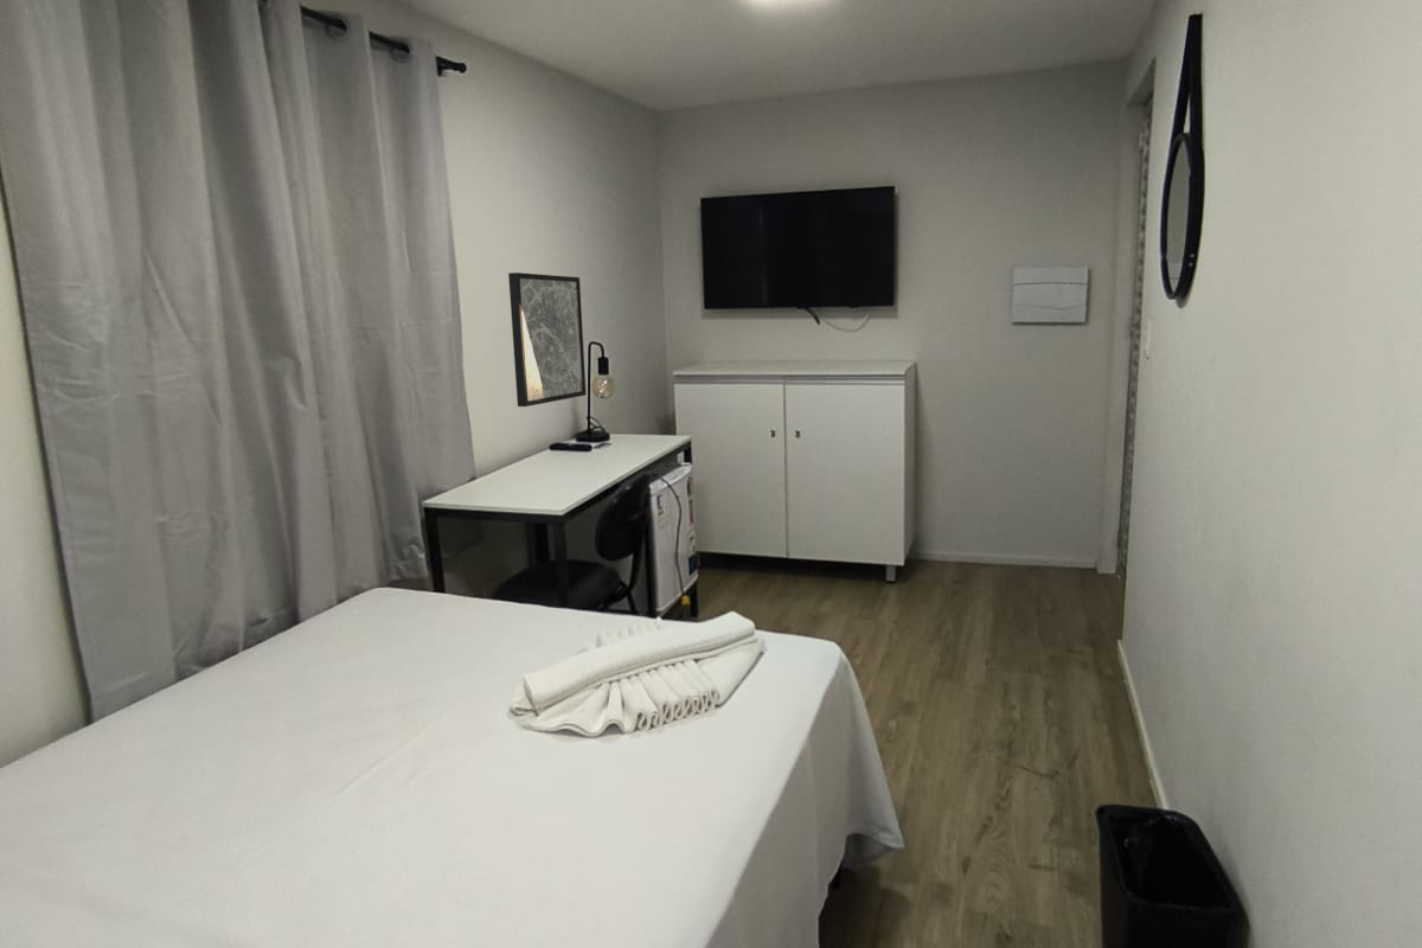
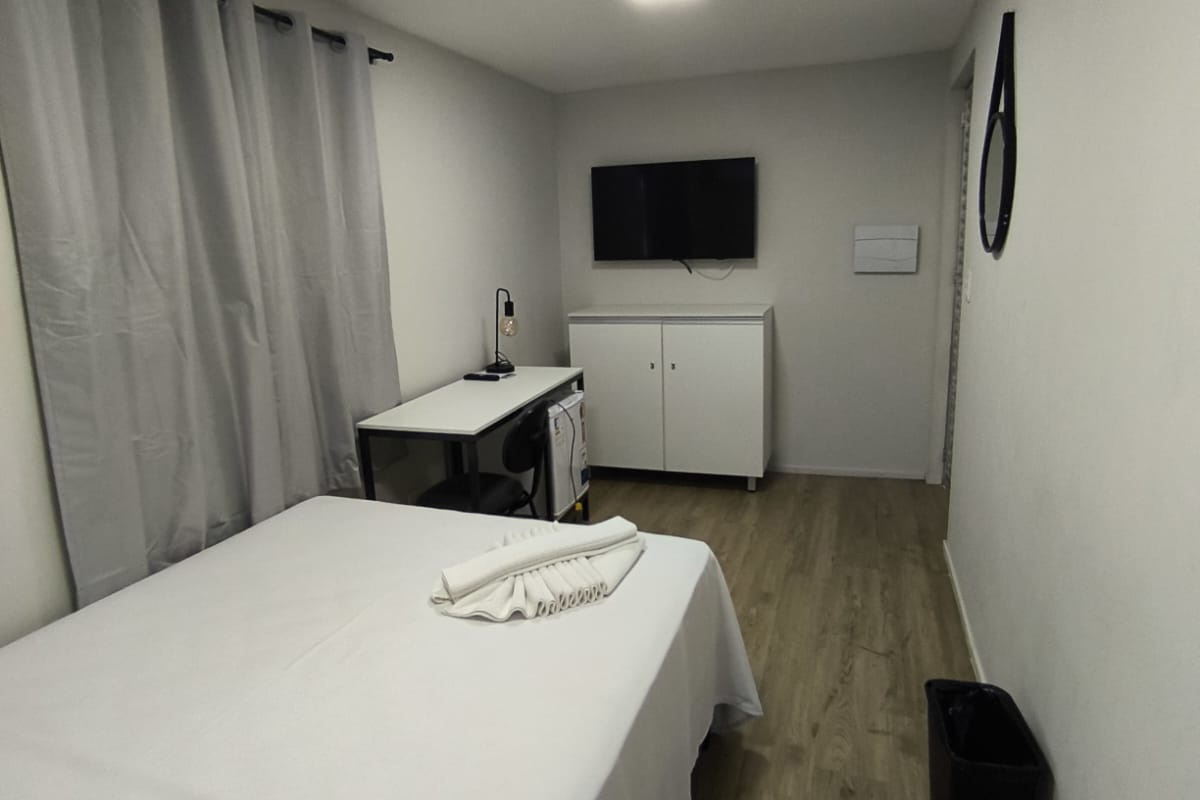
- wall art (550, 338)
